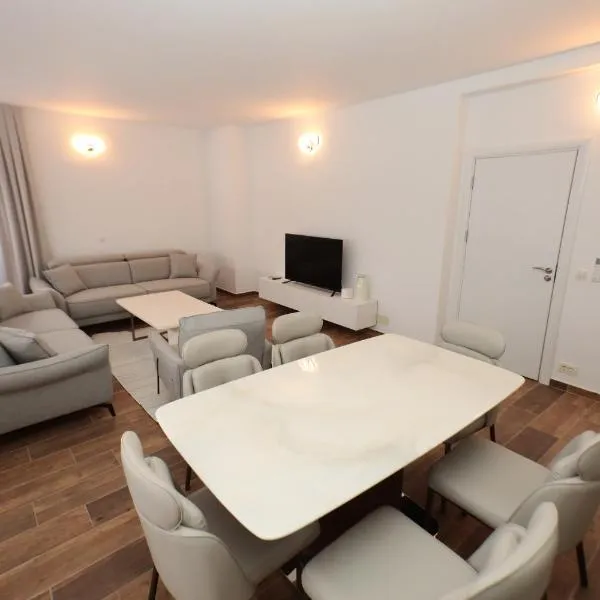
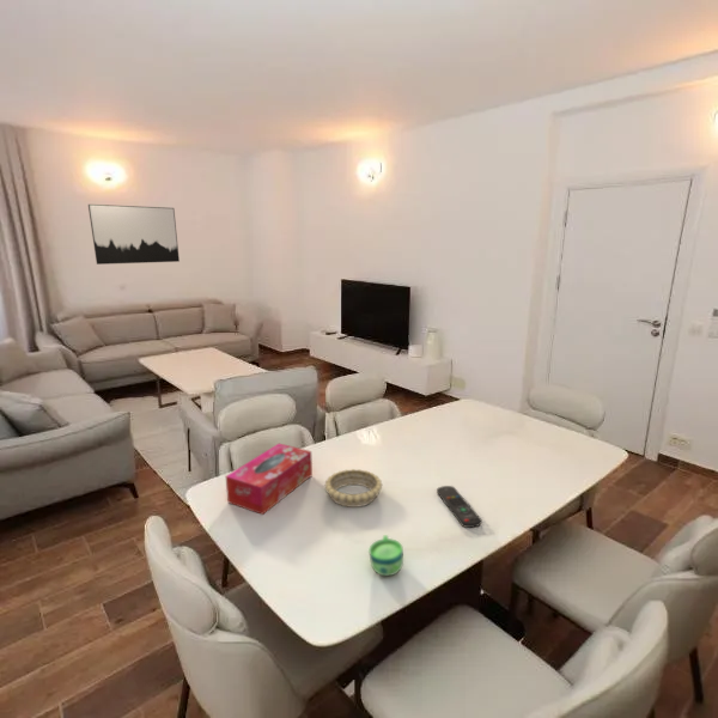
+ decorative bowl (353, 483)
+ tissue box (270, 475)
+ wall art (136, 235)
+ cup (384, 554)
+ remote control (457, 505)
